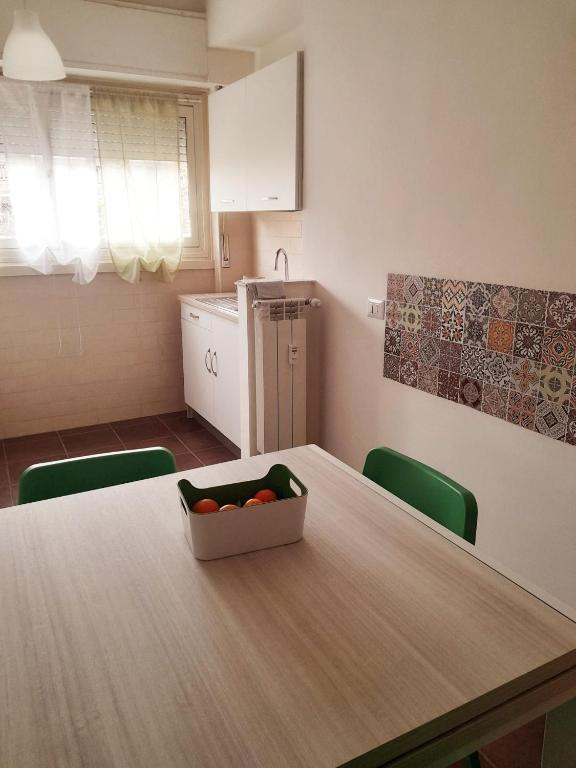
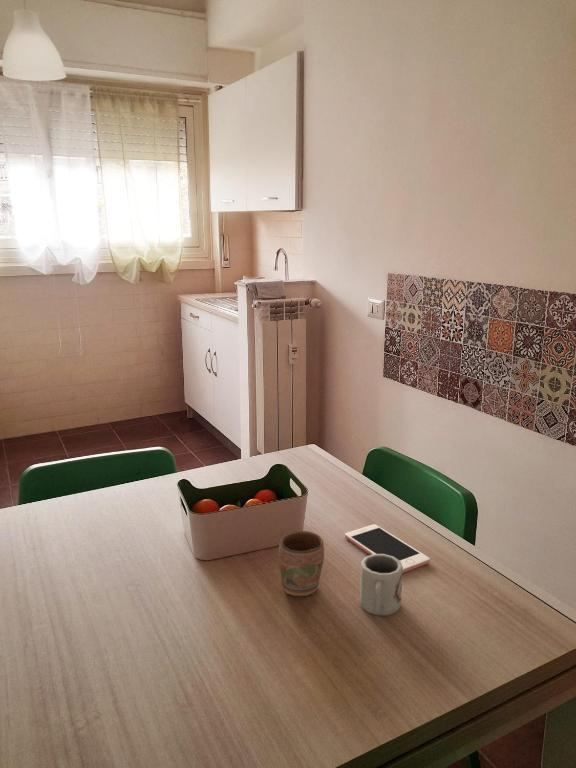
+ mug (300, 562)
+ cup (380, 587)
+ cell phone (385, 547)
